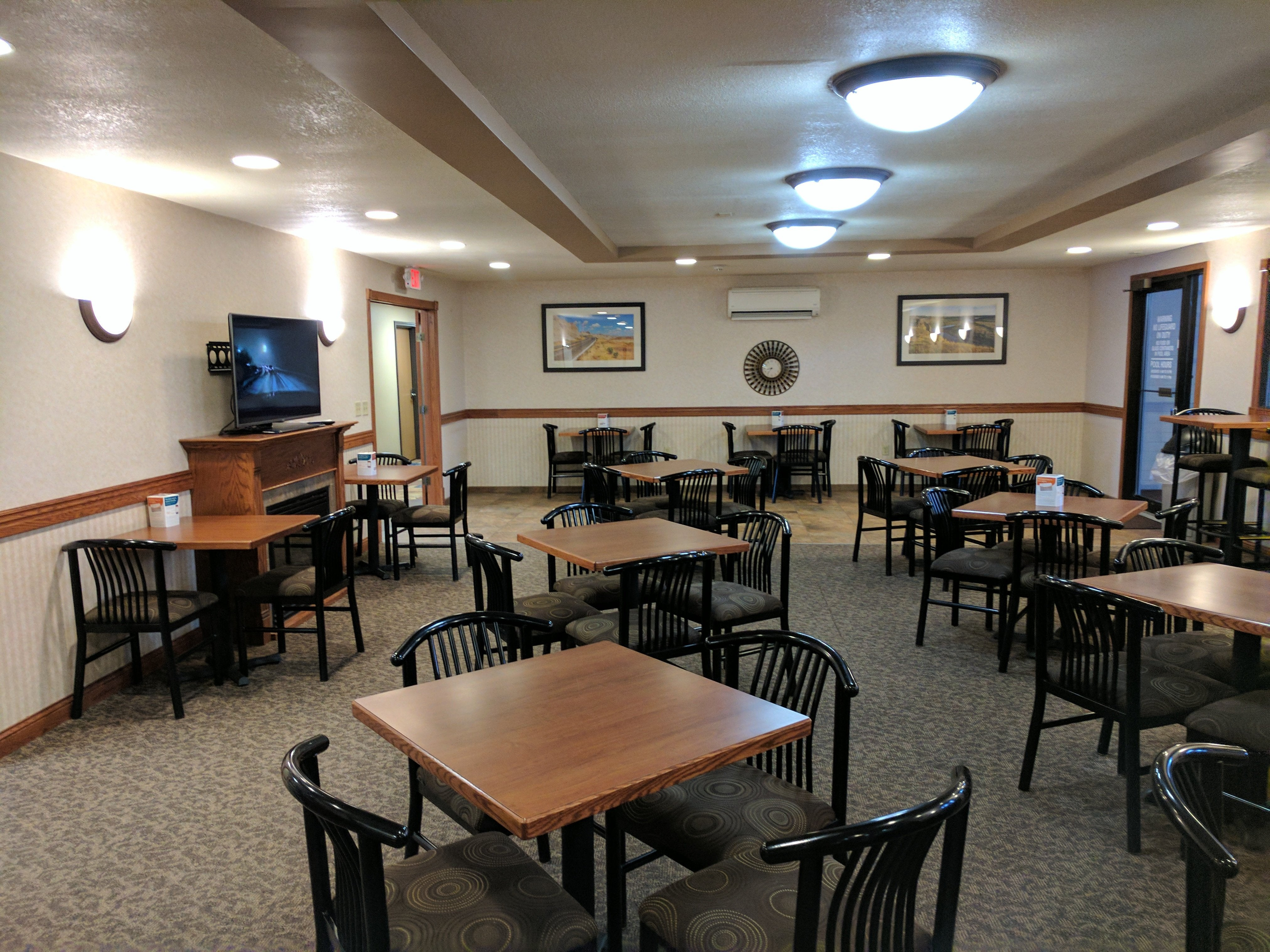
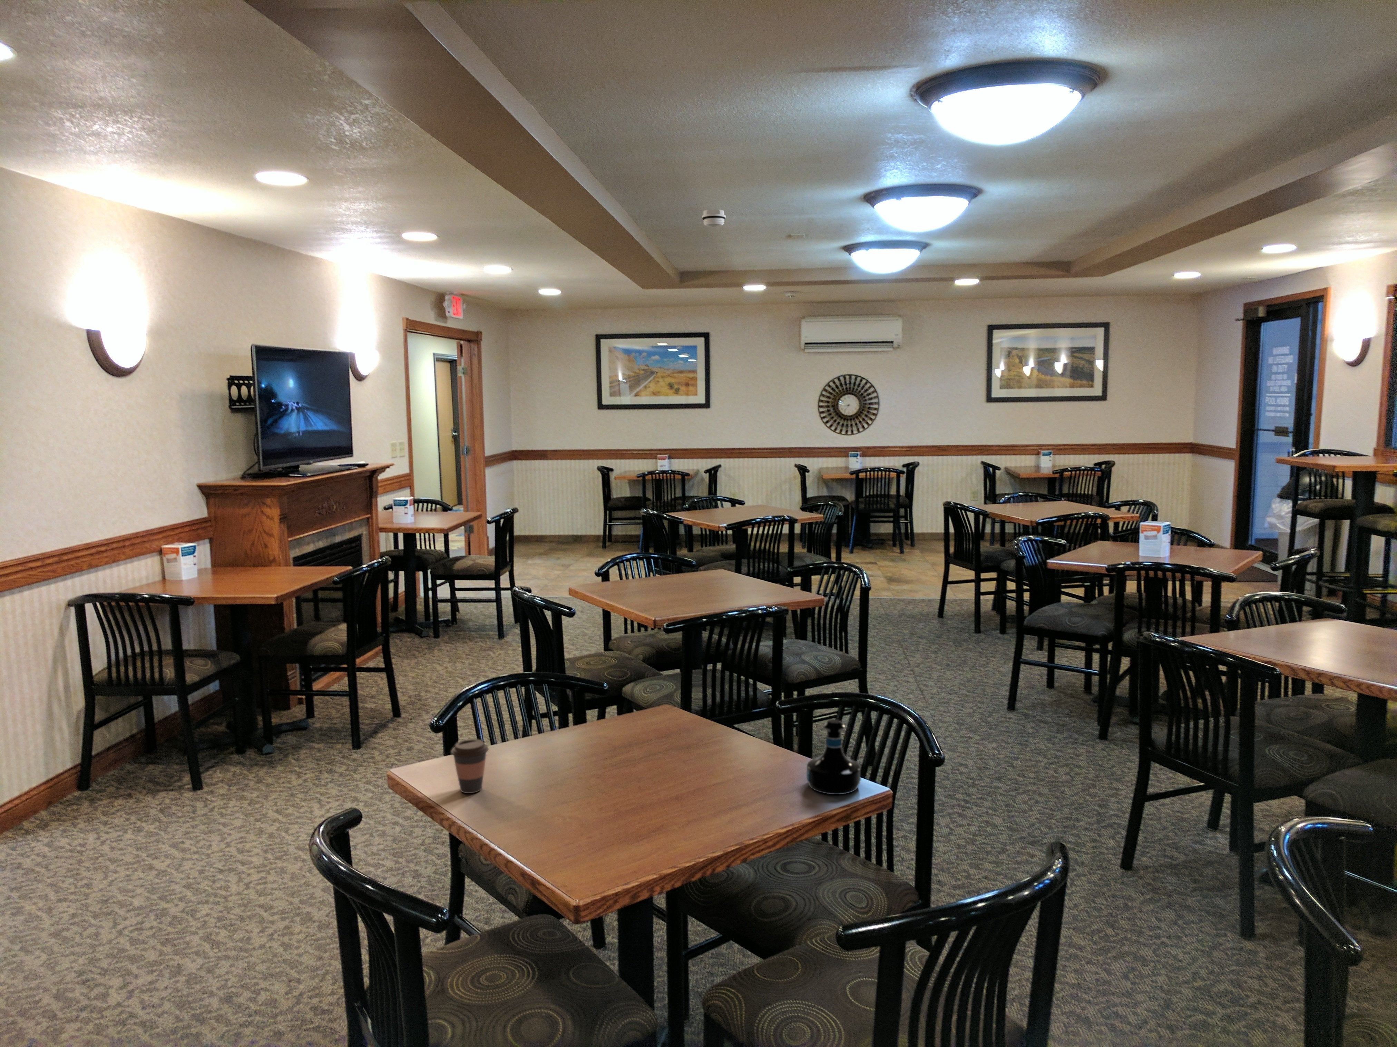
+ smoke detector (714, 218)
+ tequila bottle (834, 753)
+ coffee cup (471, 767)
